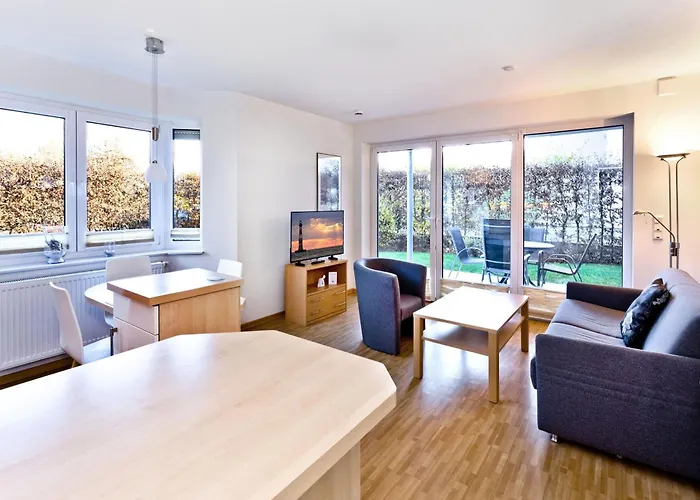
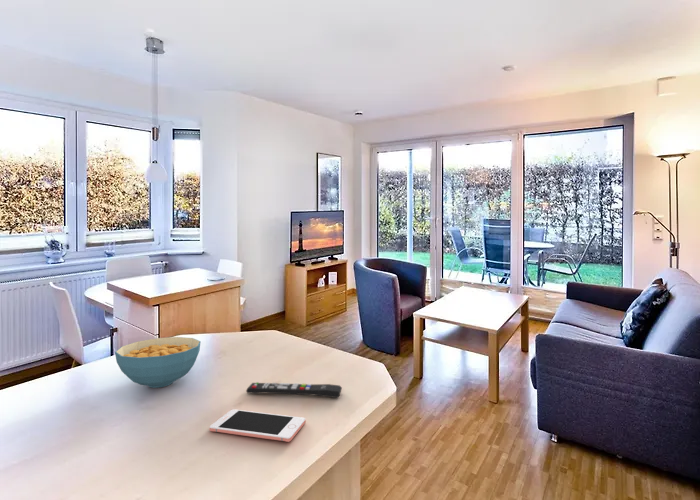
+ cell phone (258, 424)
+ remote control (294, 389)
+ cereal bowl (160, 364)
